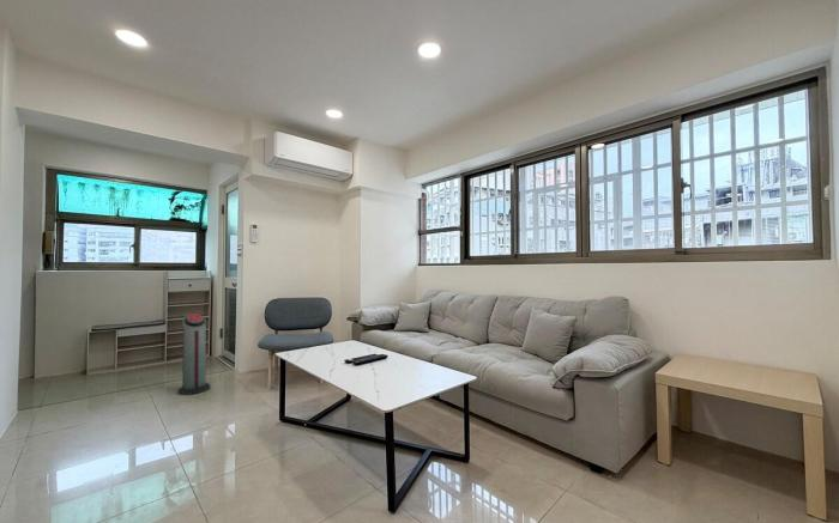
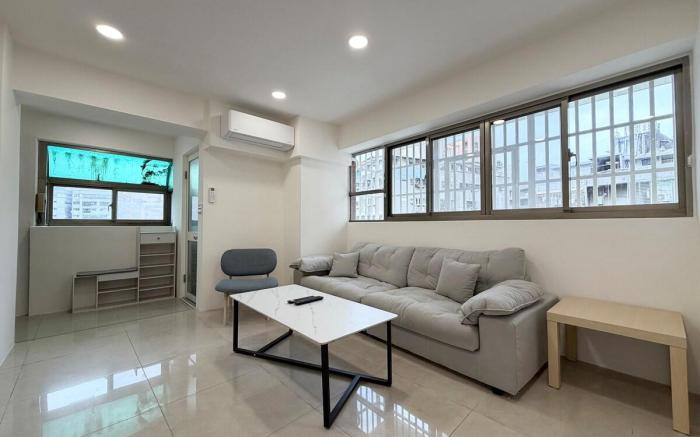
- air purifier (194, 351)
